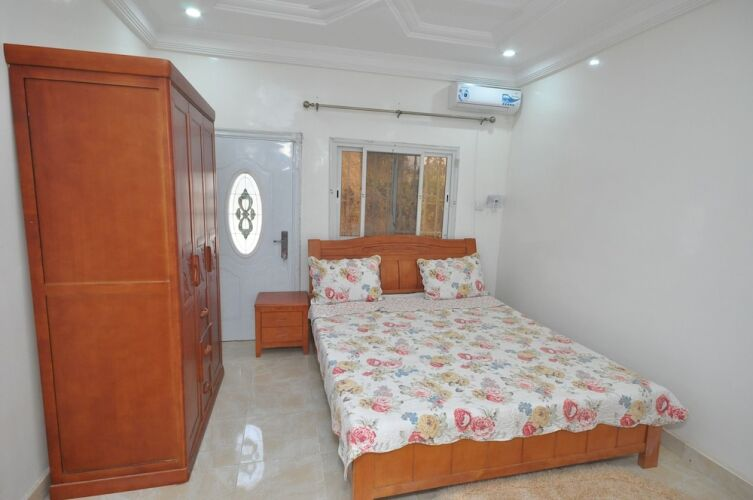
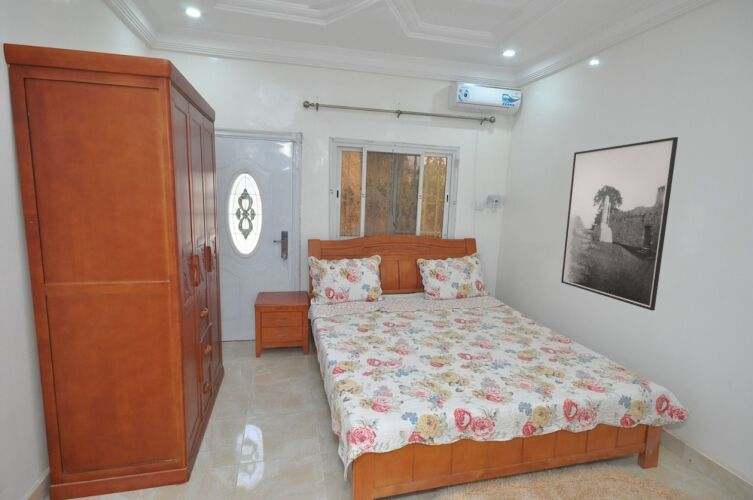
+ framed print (609, 222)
